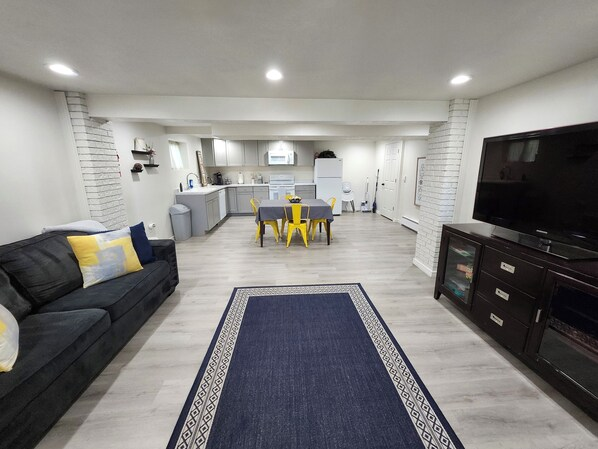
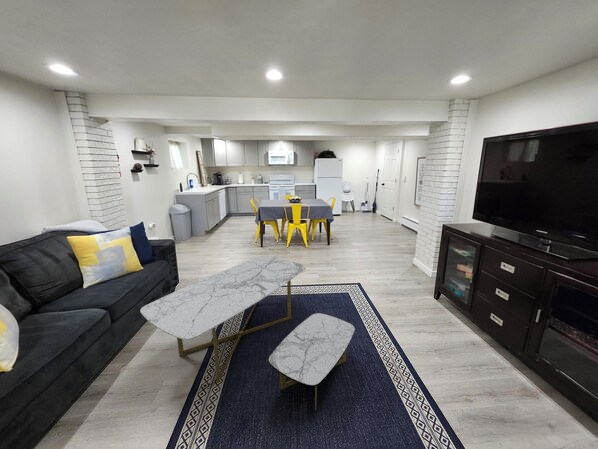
+ coffee table (268, 323)
